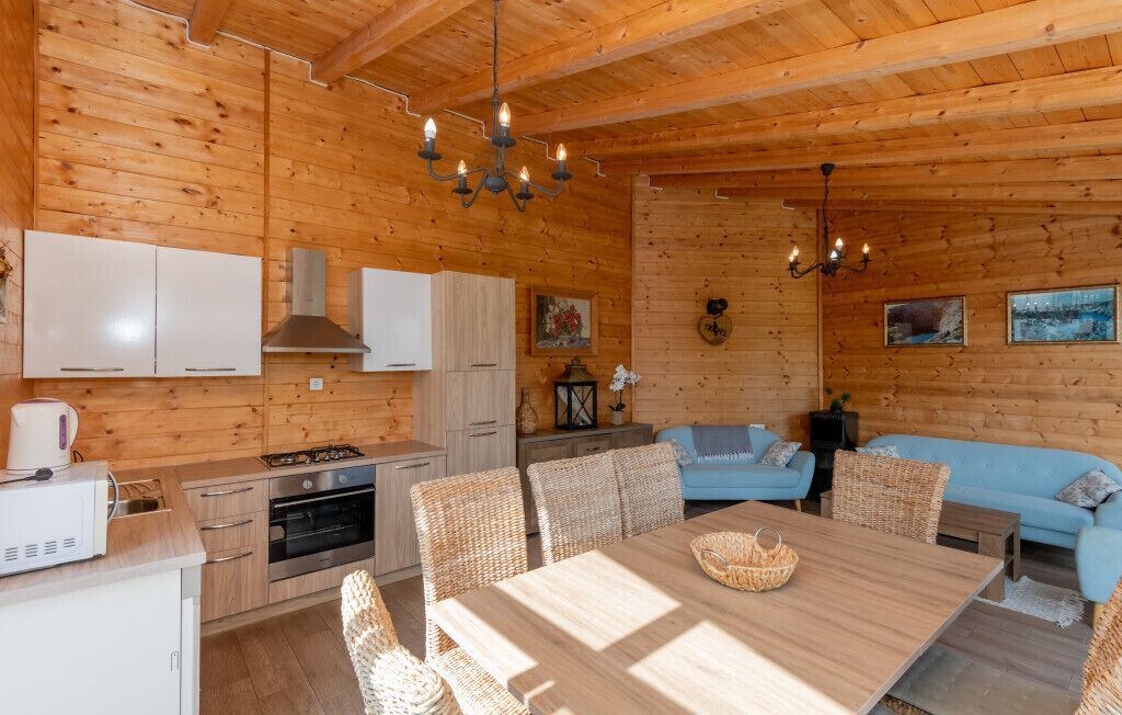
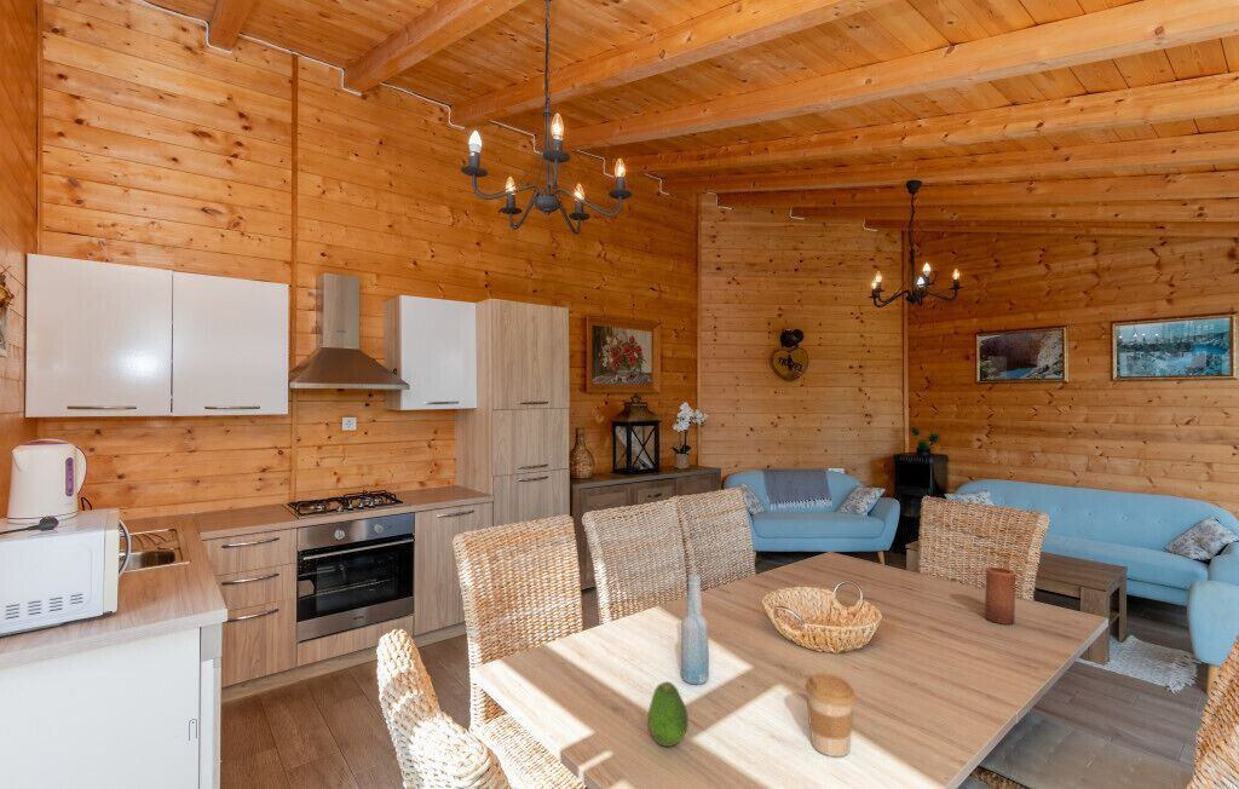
+ fruit (668, 713)
+ bottle (695, 627)
+ coffee cup (830, 712)
+ candle (999, 594)
